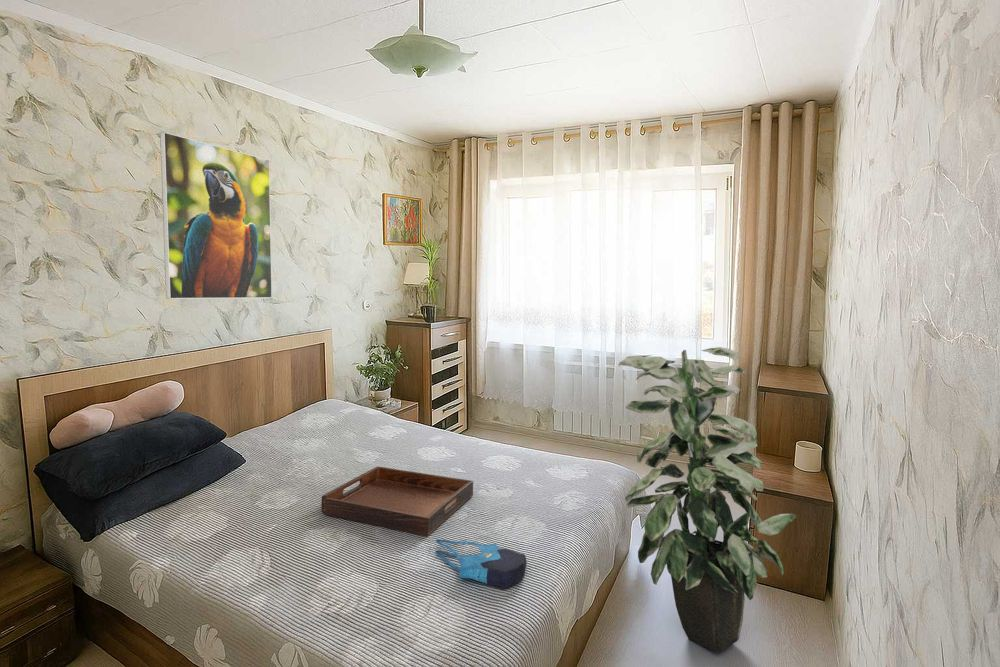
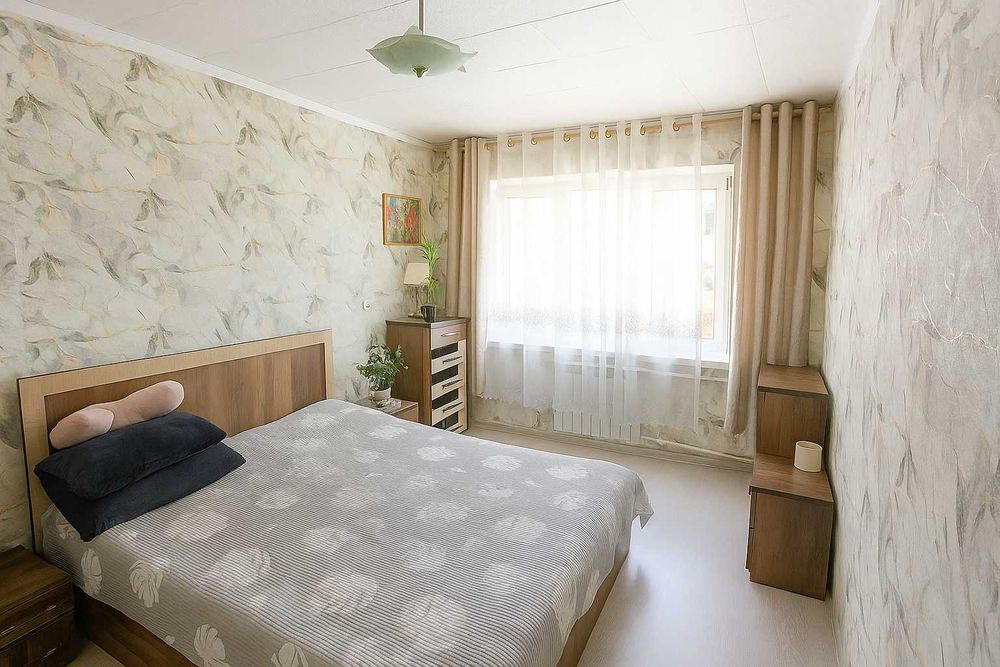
- serving tray (399, 496)
- indoor plant (699, 494)
- tote bag (476, 558)
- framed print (221, 223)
